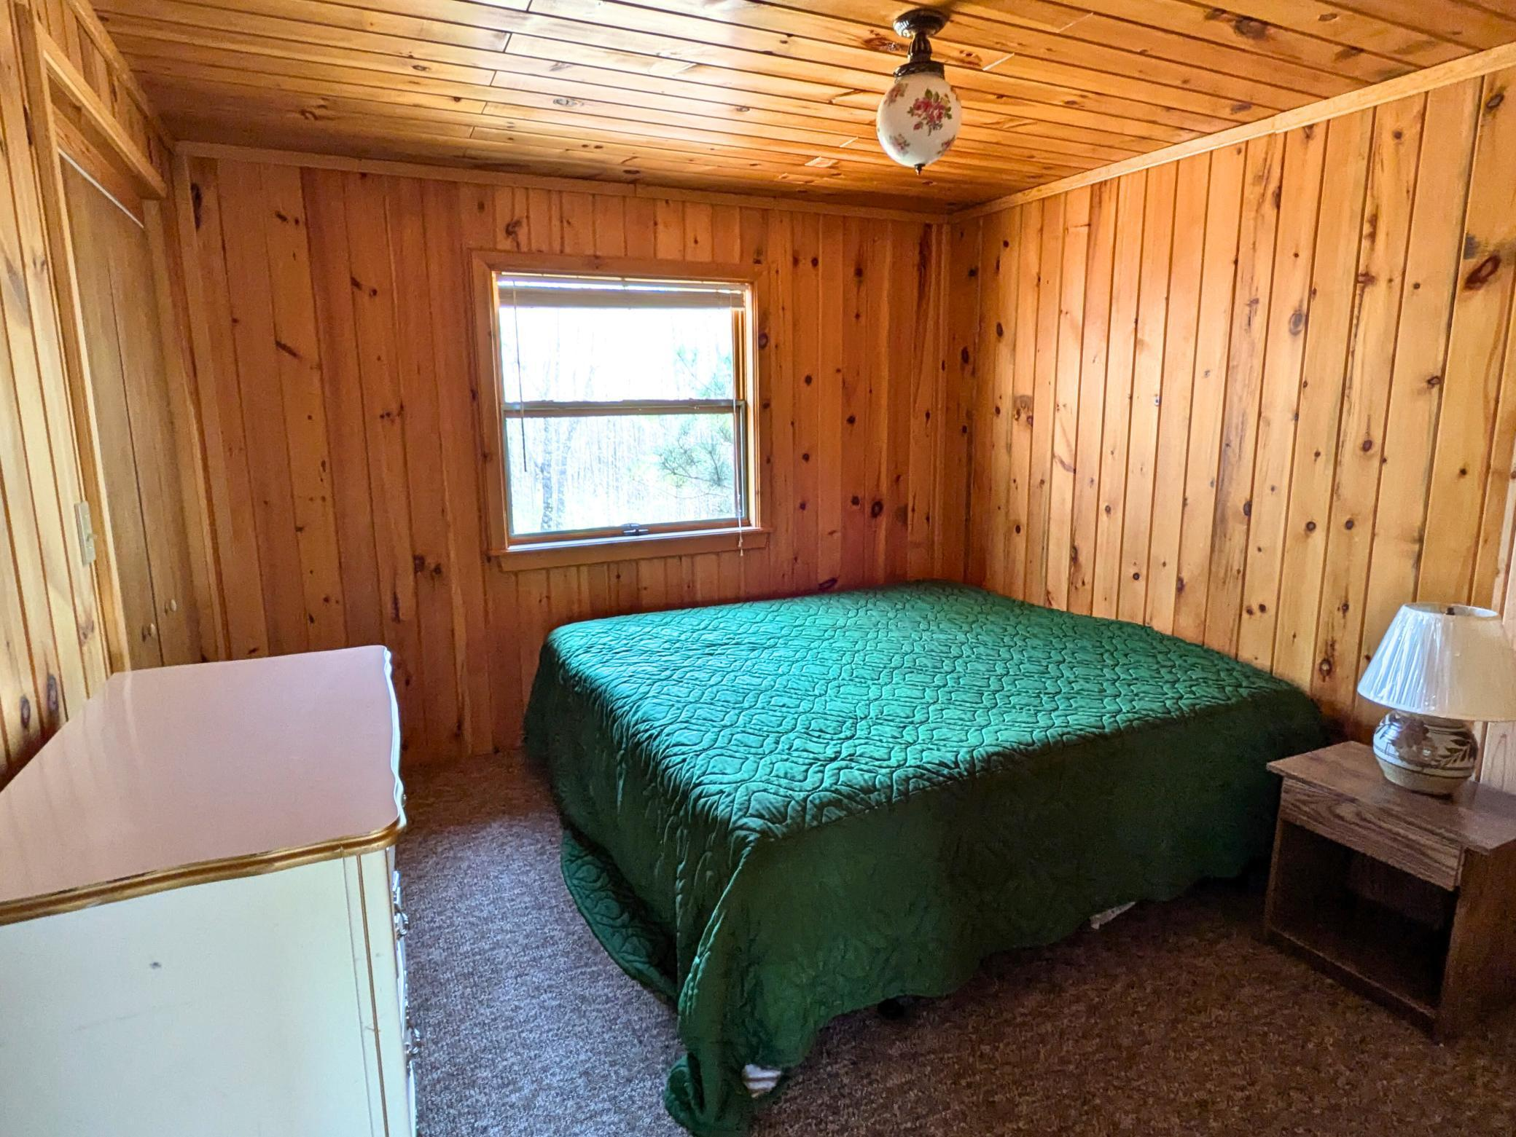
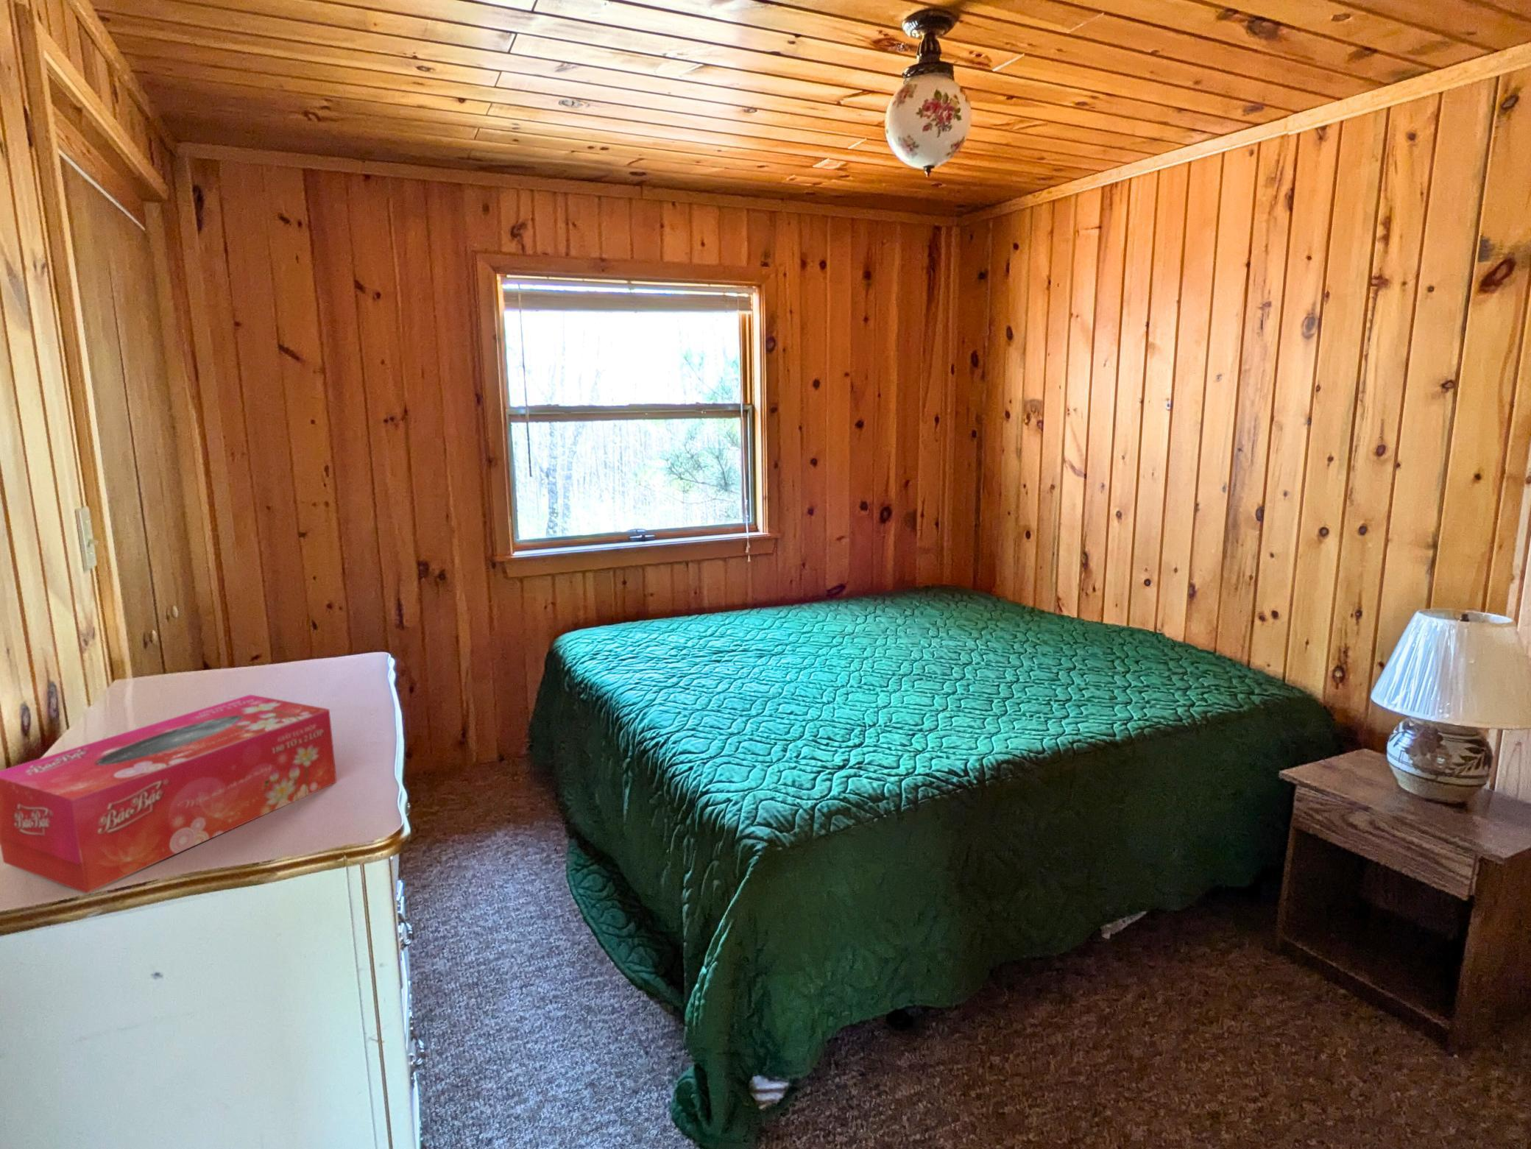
+ tissue box (180, 778)
